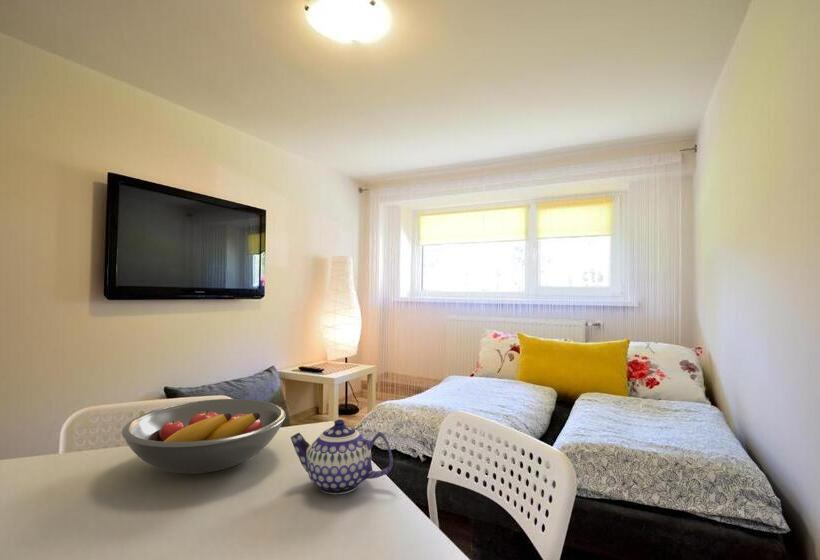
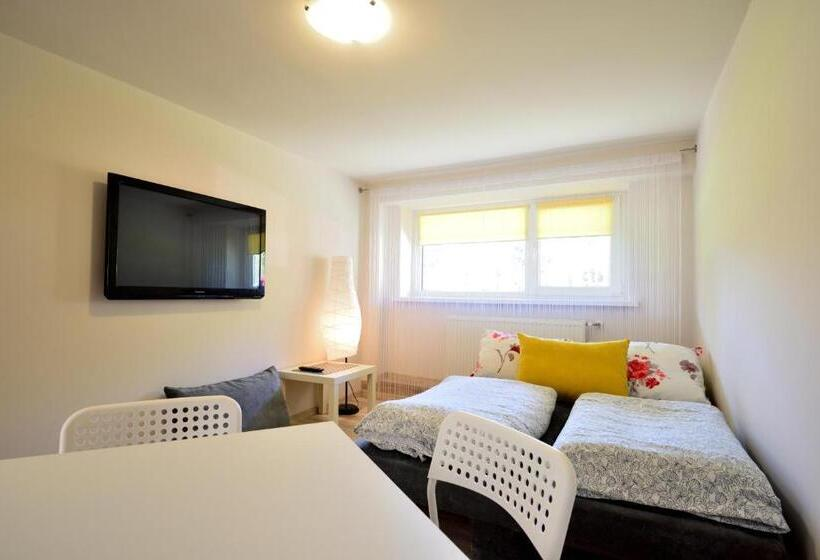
- fruit bowl (209, 433)
- teapot (340, 451)
